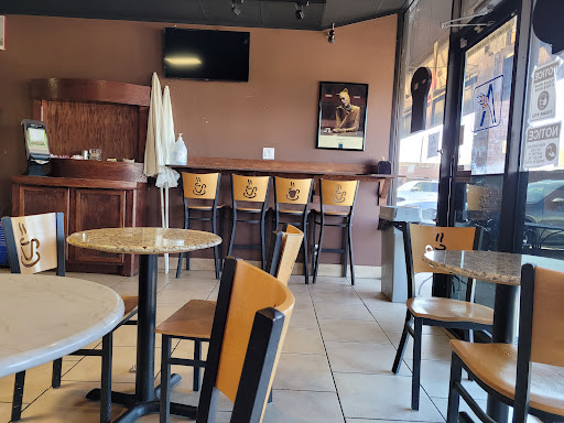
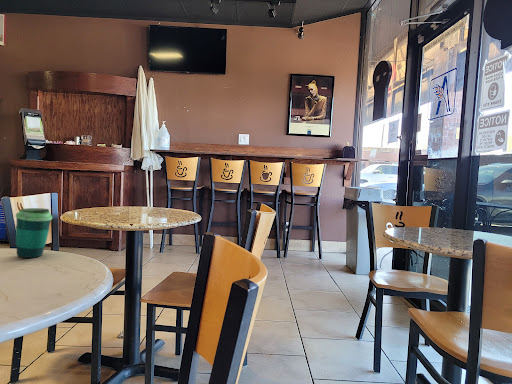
+ cup (33, 232)
